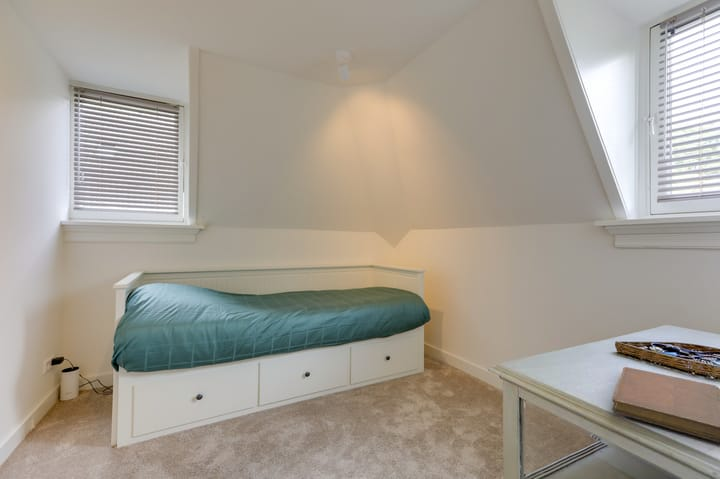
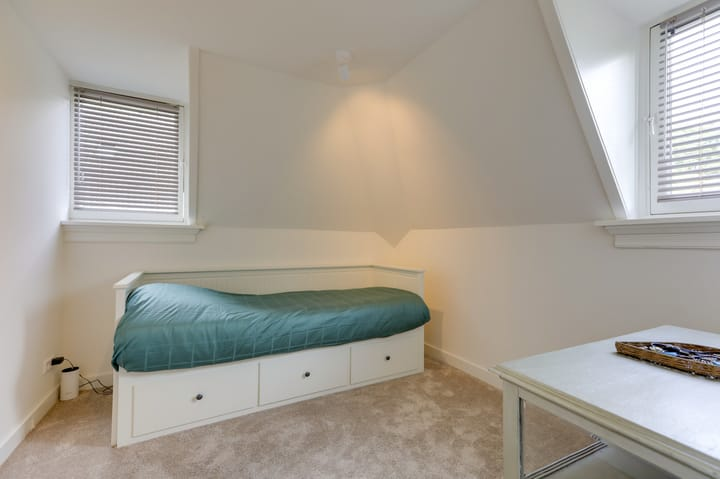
- notebook (668, 398)
